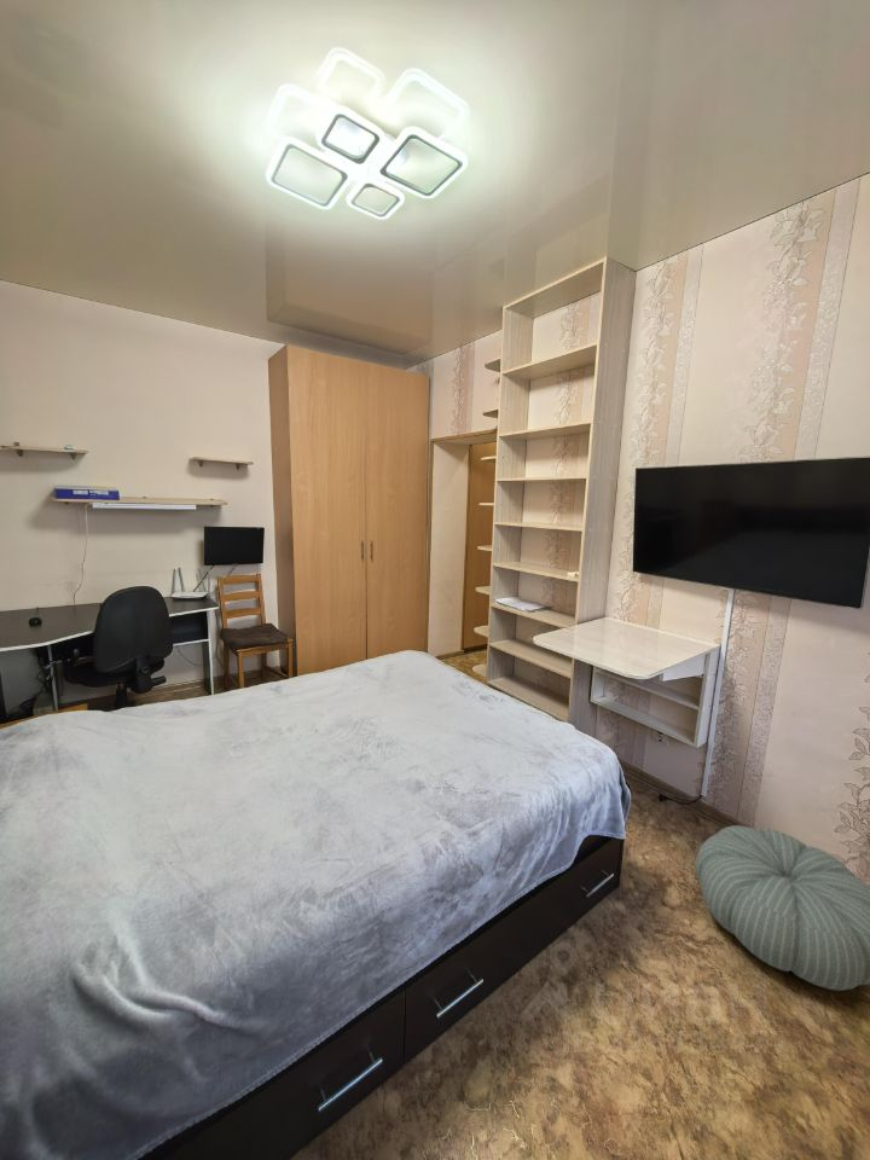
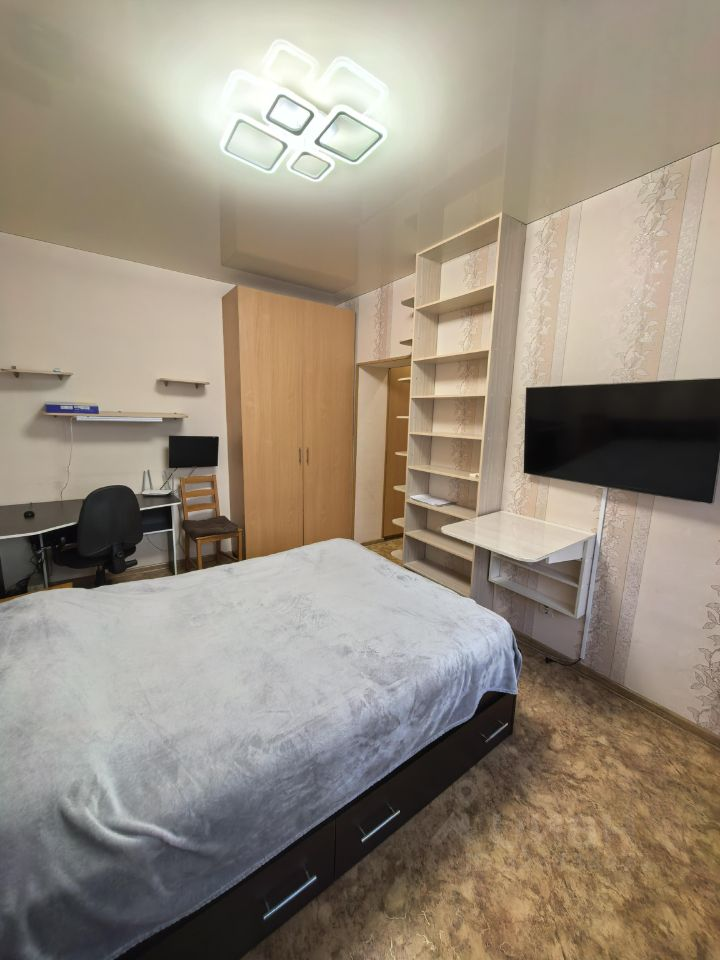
- pouf (784, 895)
